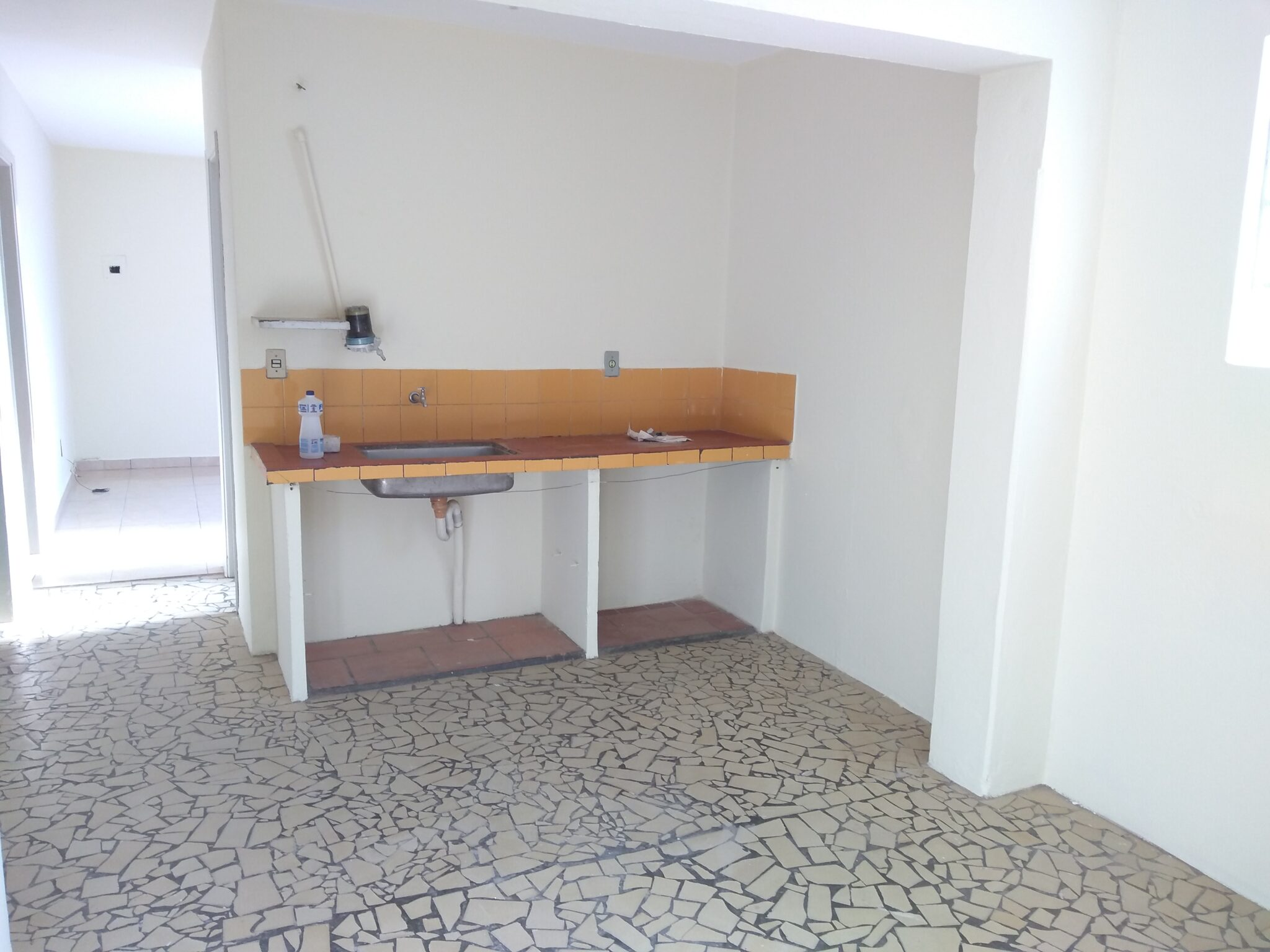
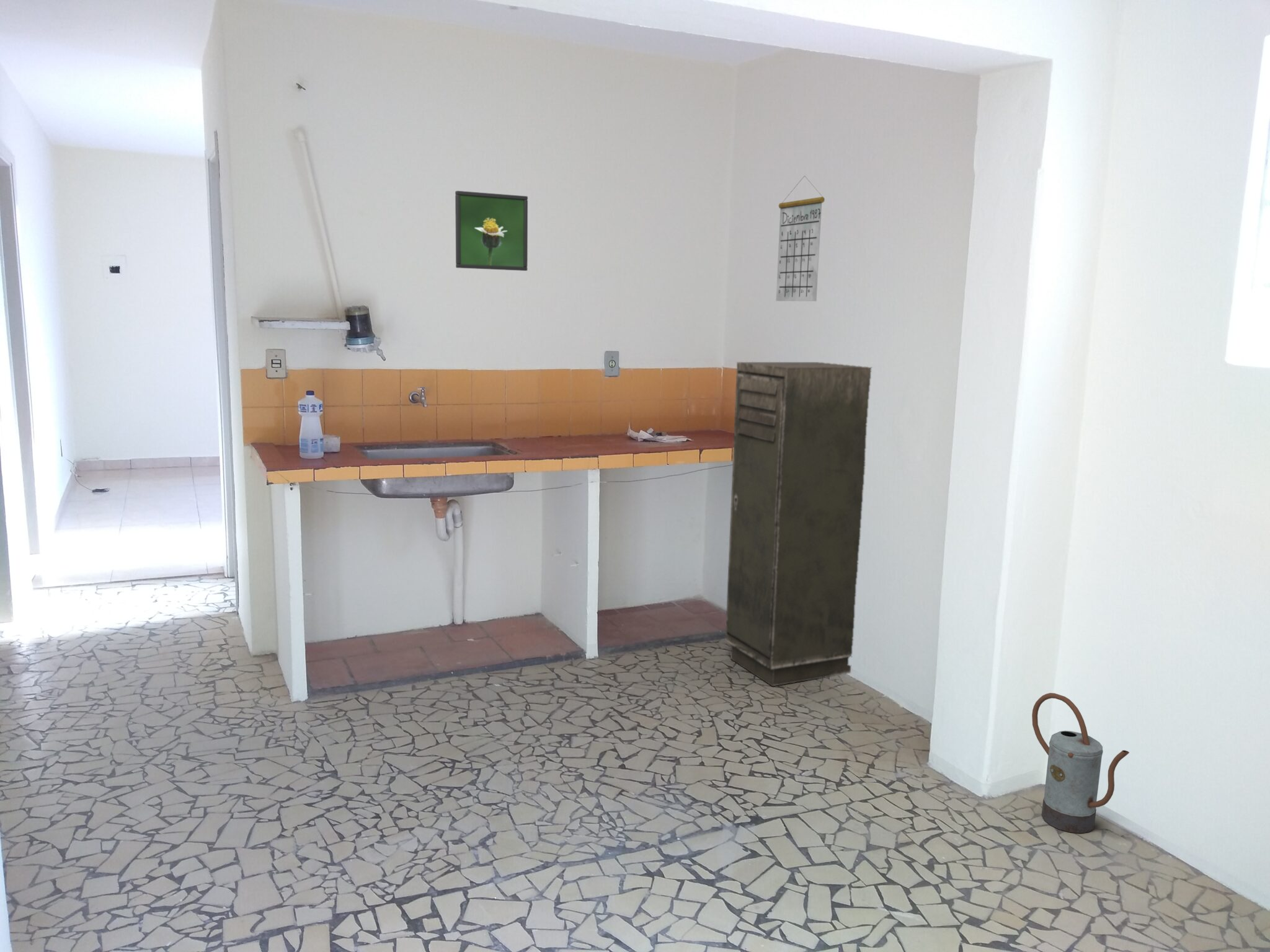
+ storage cabinet (794, 519)
+ calendar (799, 239)
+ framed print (492, 231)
+ watering can (1075, 763)
